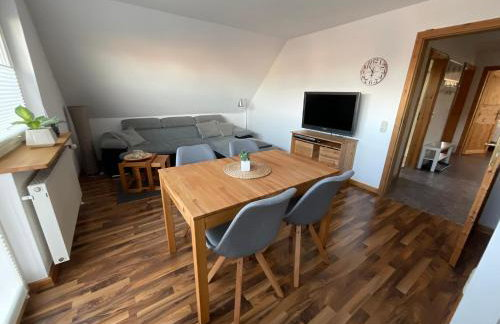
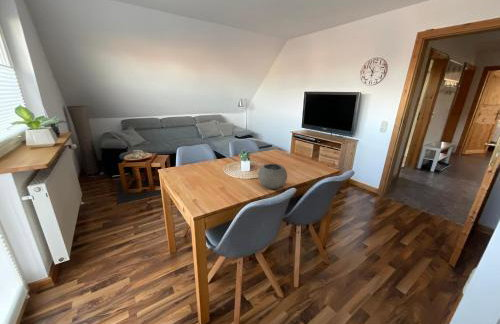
+ bowl (272, 176)
